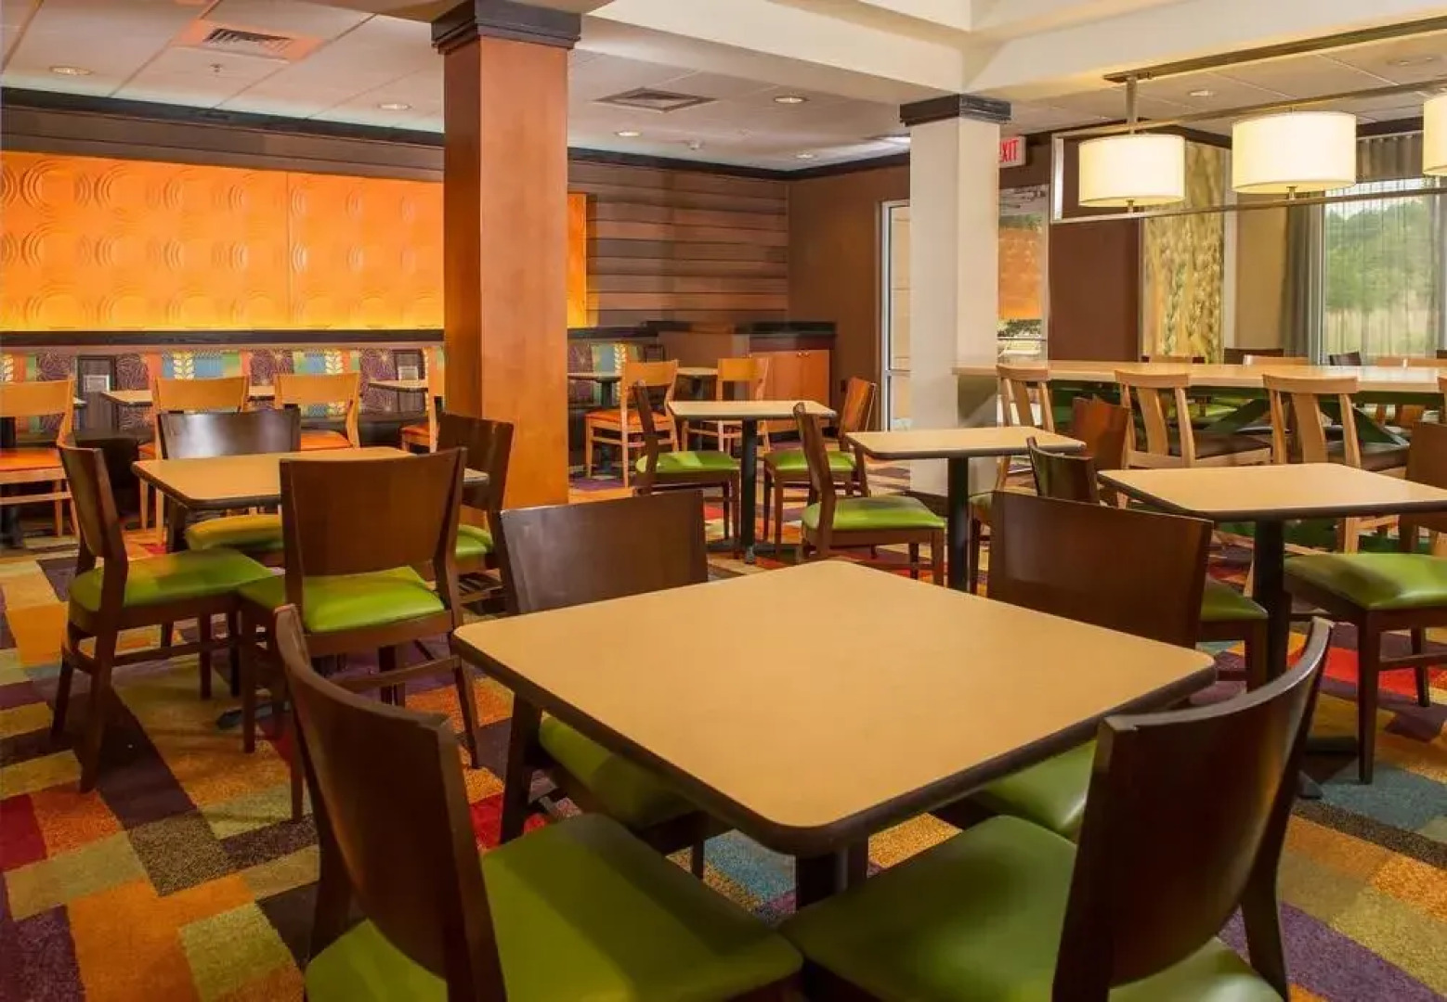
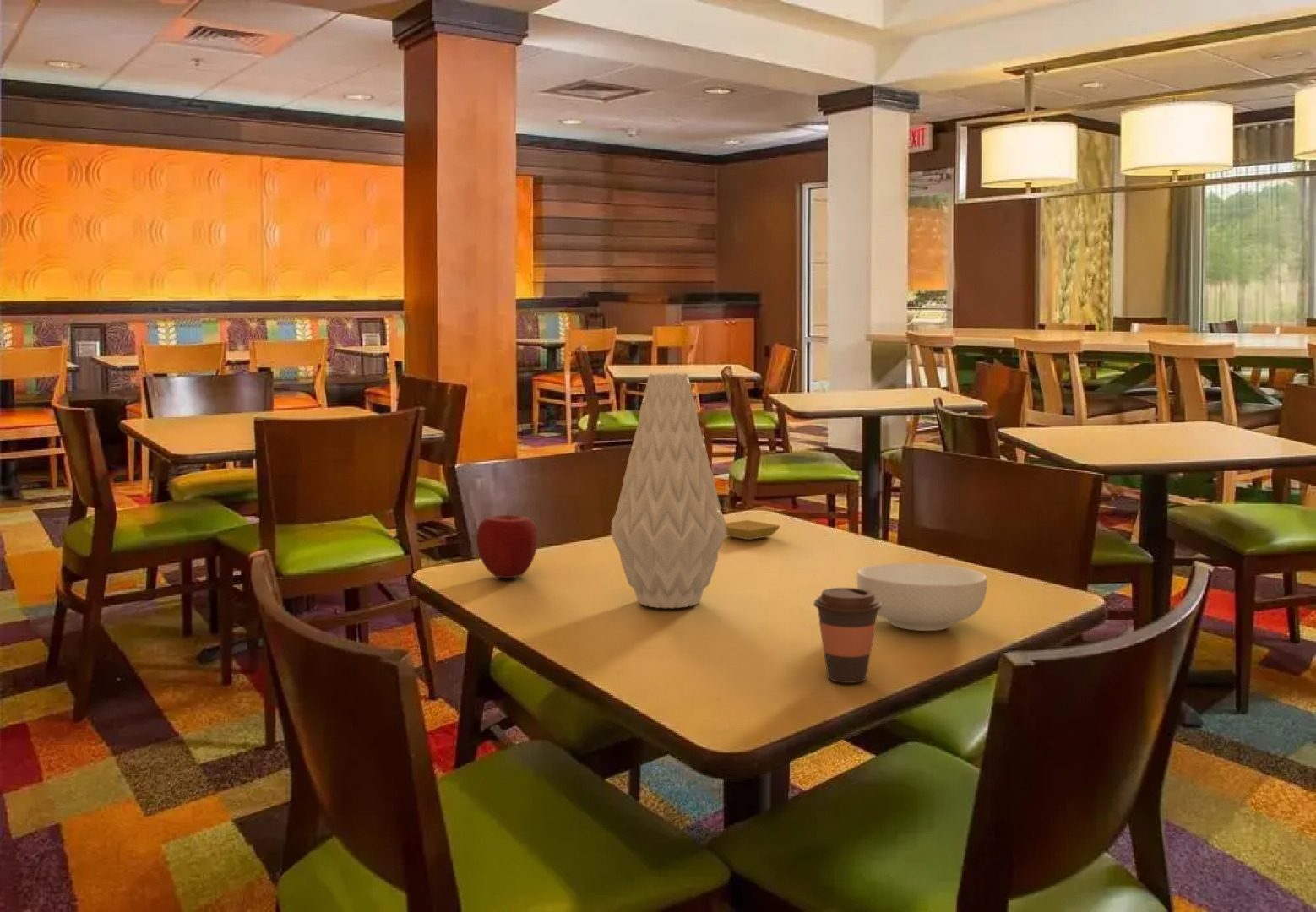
+ cereal bowl (921, 598)
+ apple (507, 545)
+ coffee cup (847, 635)
+ saucer (748, 530)
+ vase (668, 489)
